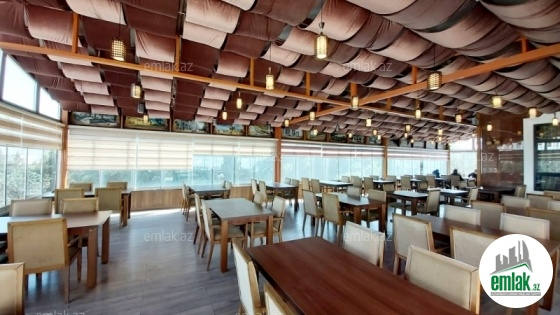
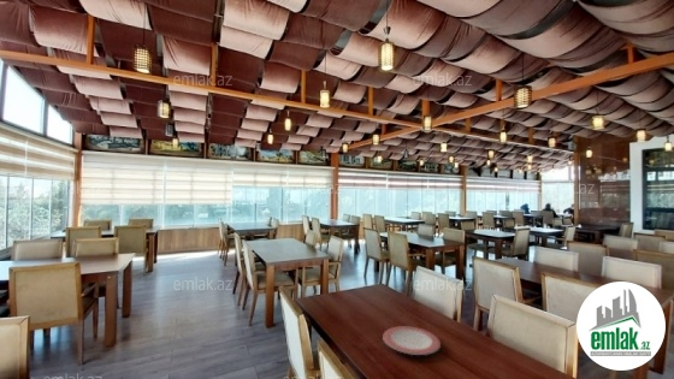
+ plate (410, 340)
